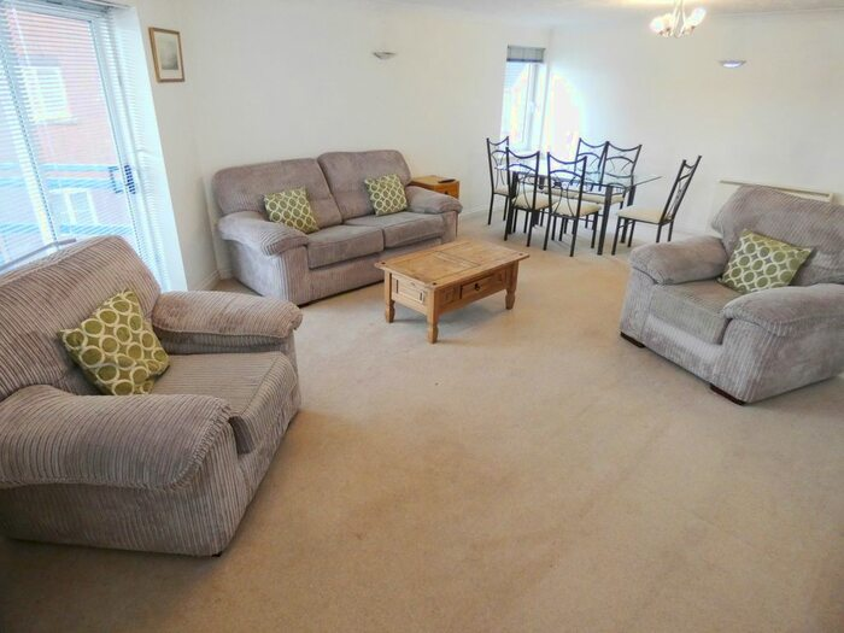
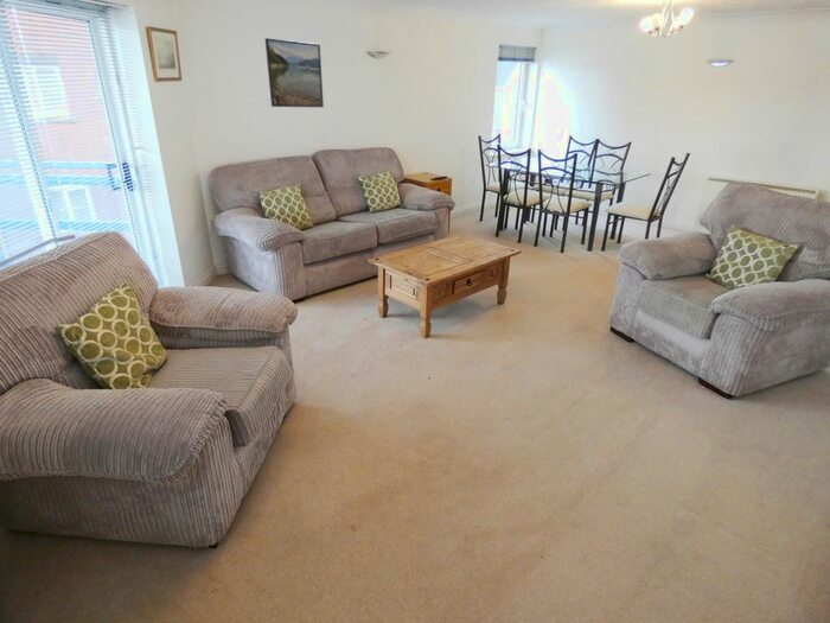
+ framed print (295, 75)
